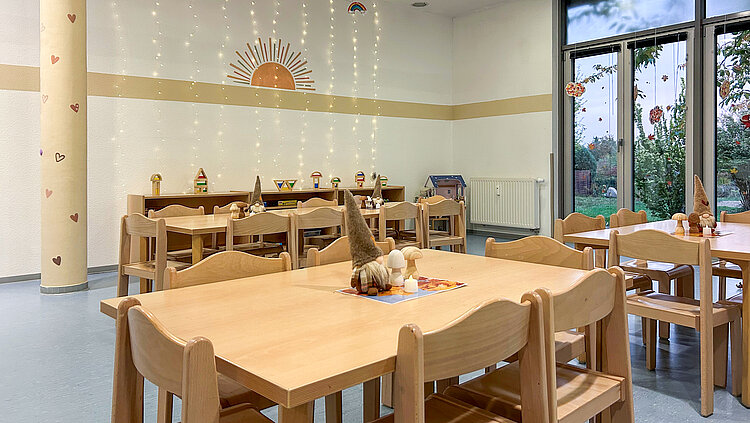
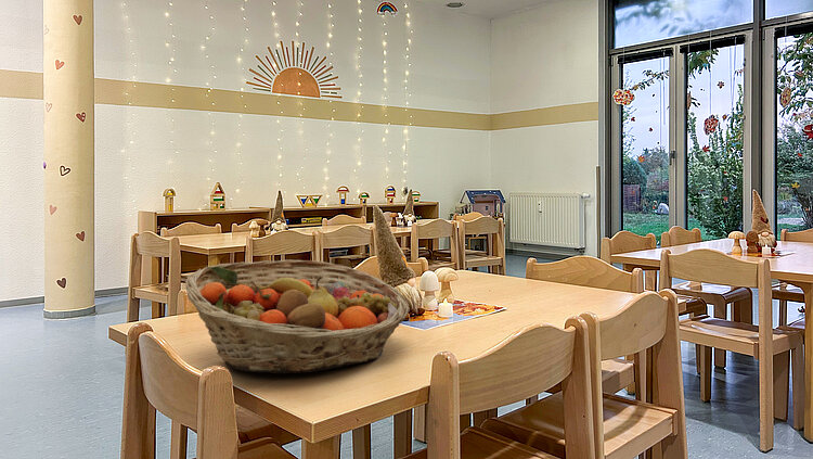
+ fruit basket (301, 309)
